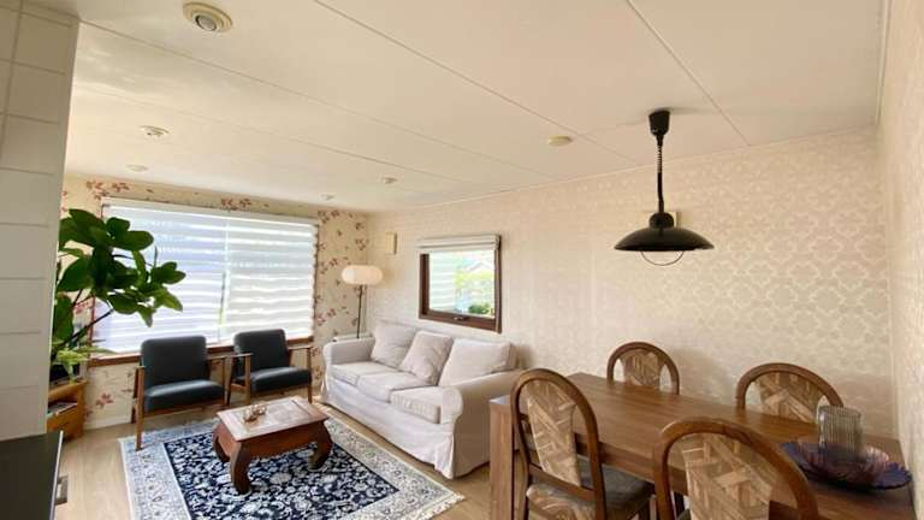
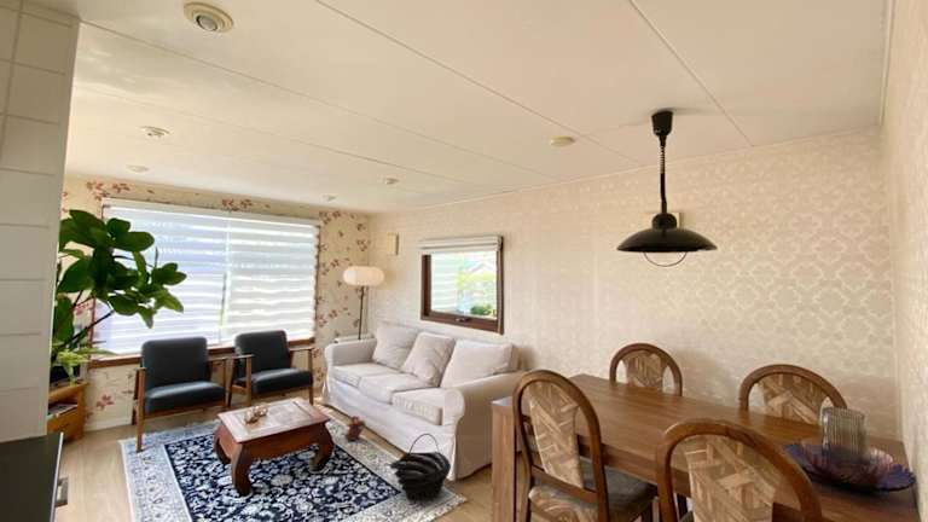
+ plush toy (353, 427)
+ basket (422, 463)
